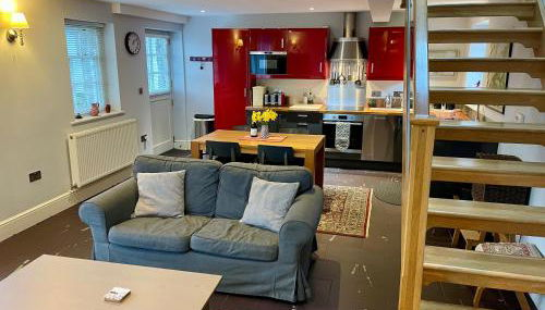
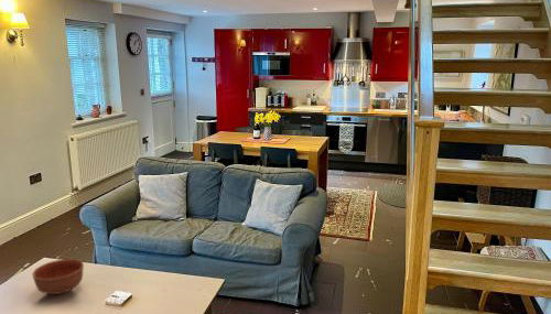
+ bowl (60, 279)
